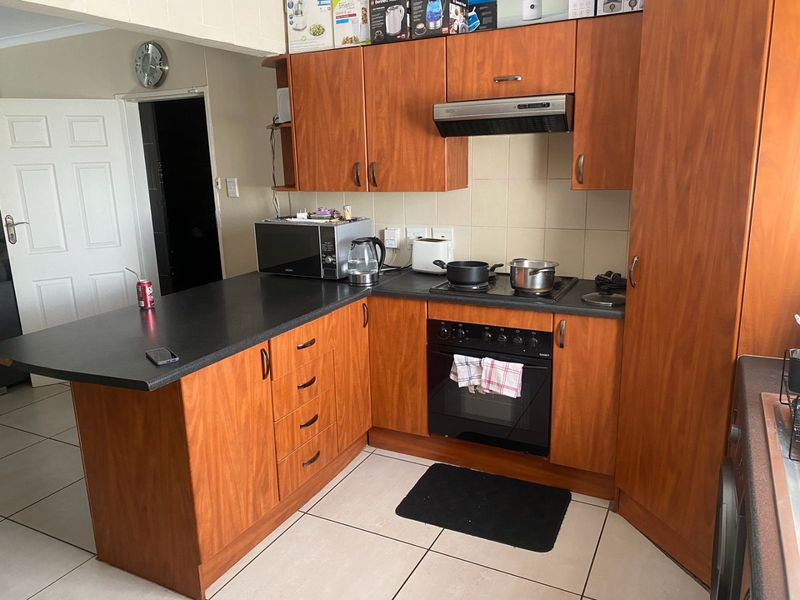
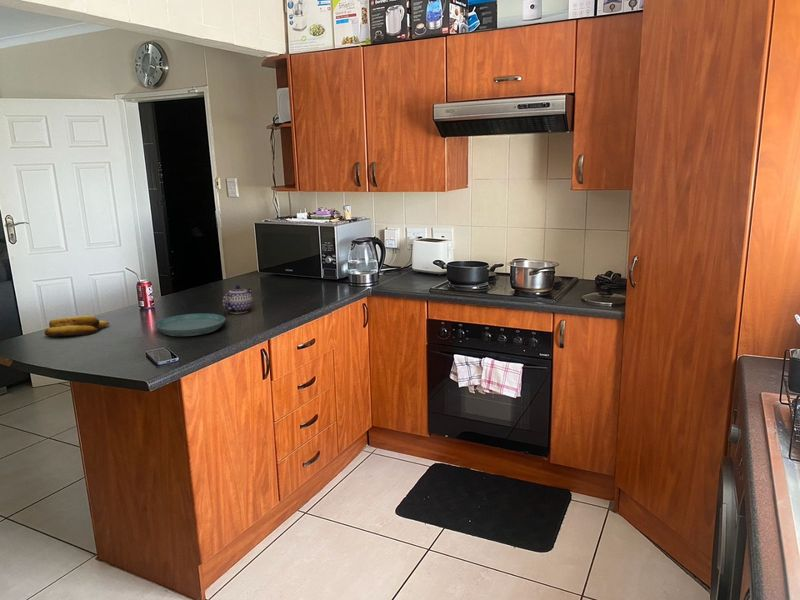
+ banana (75, 322)
+ teapot (238, 298)
+ saucer (190, 325)
